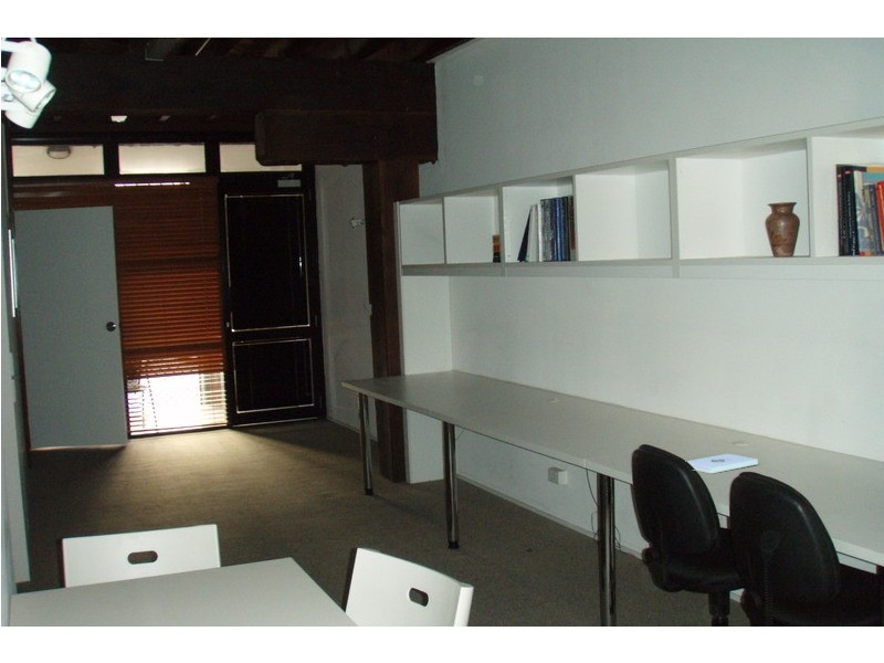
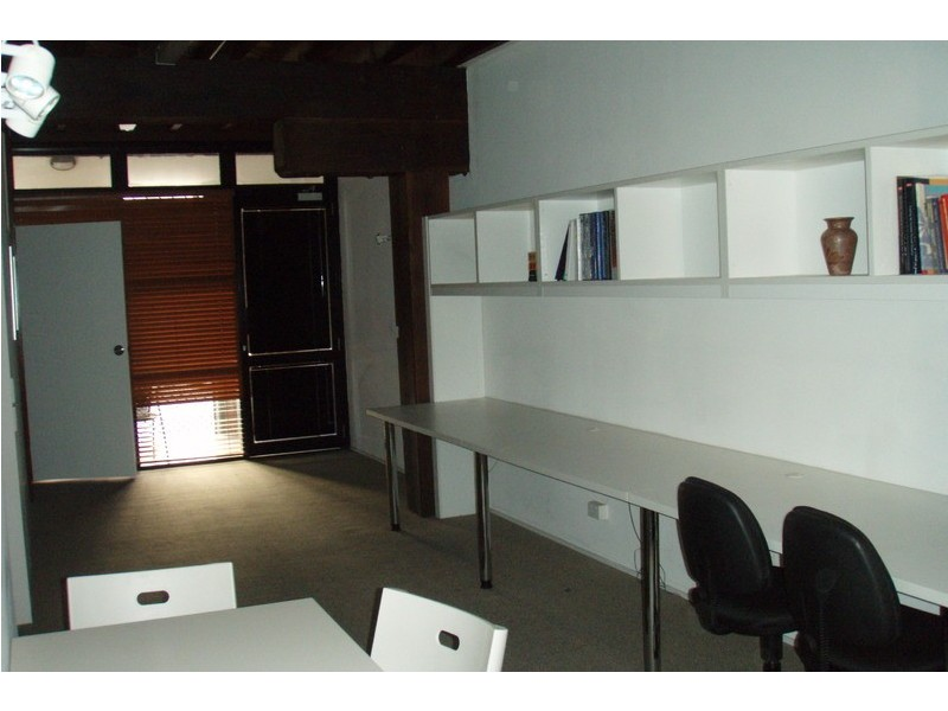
- notepad (719, 463)
